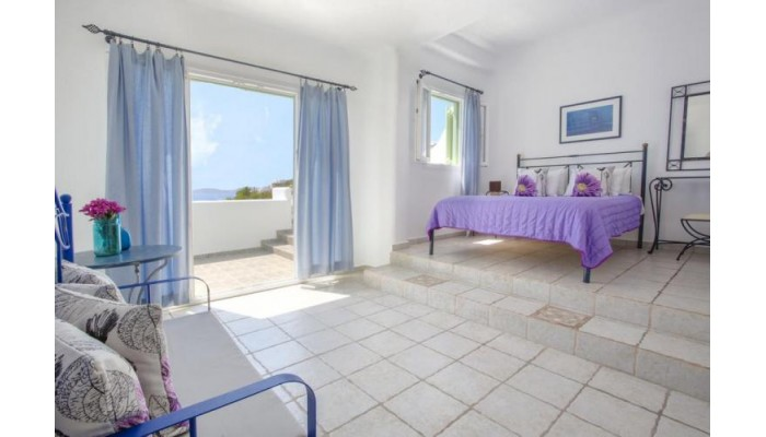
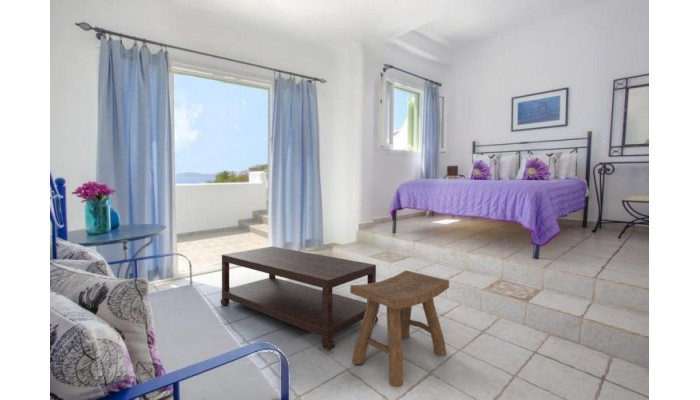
+ stool (400, 320)
+ coffee table (293, 286)
